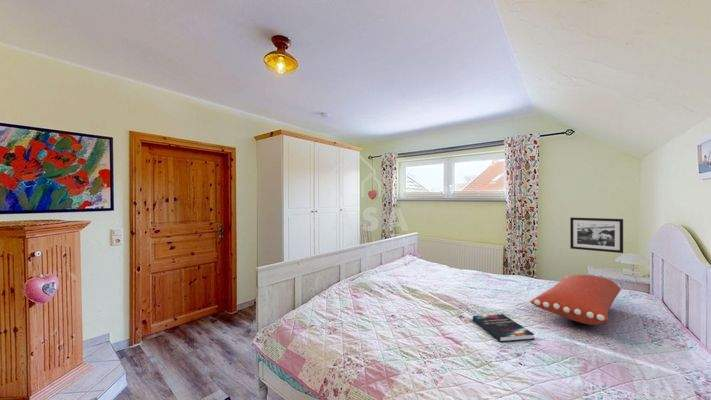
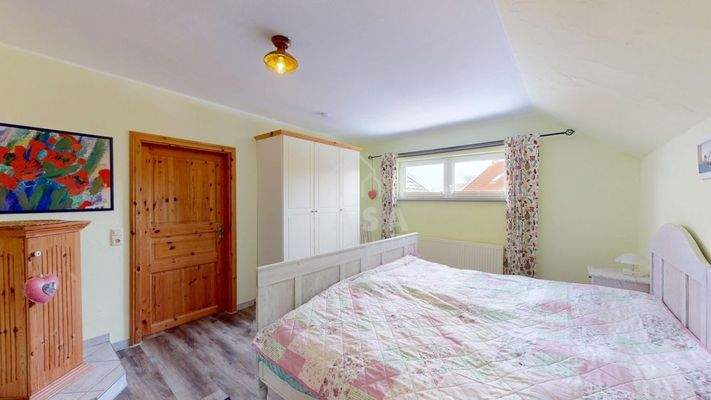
- pillow (578, 295)
- picture frame (595, 234)
- hardback book (501, 326)
